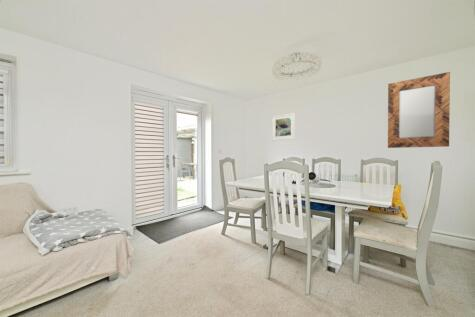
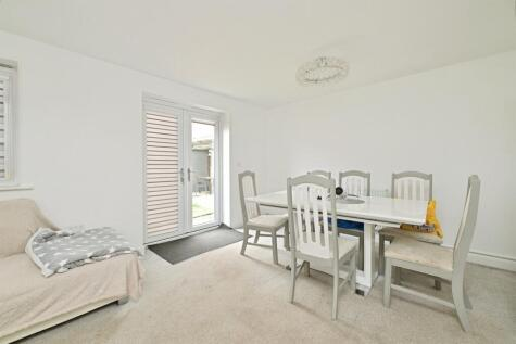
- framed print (283, 127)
- home mirror (416, 113)
